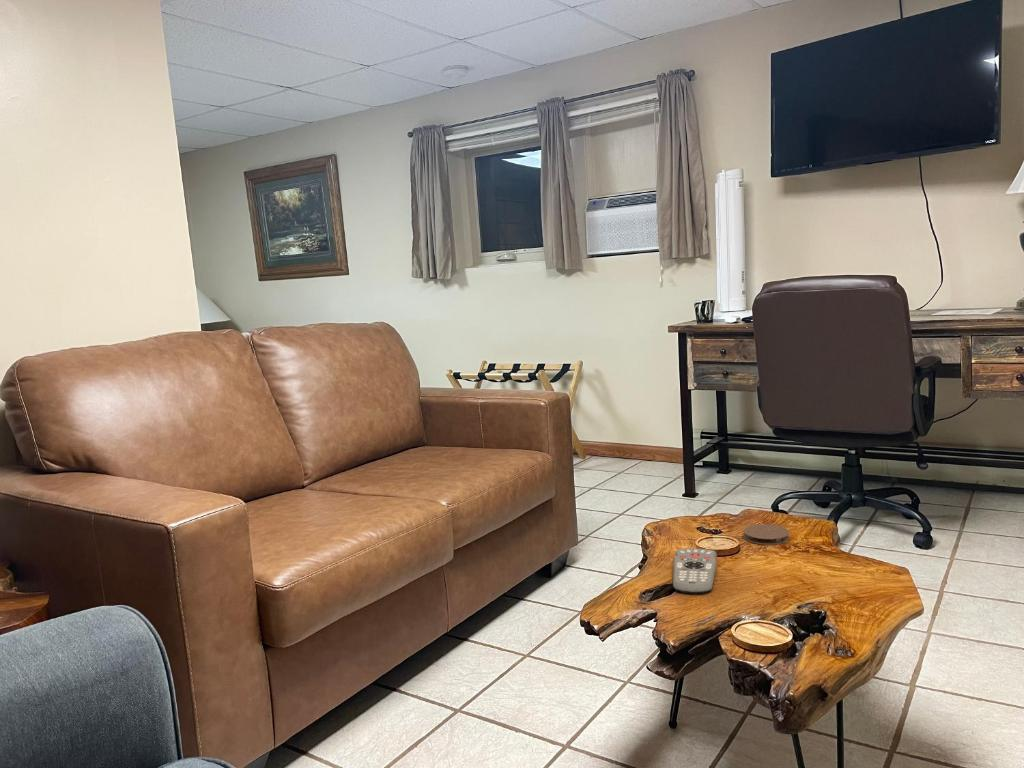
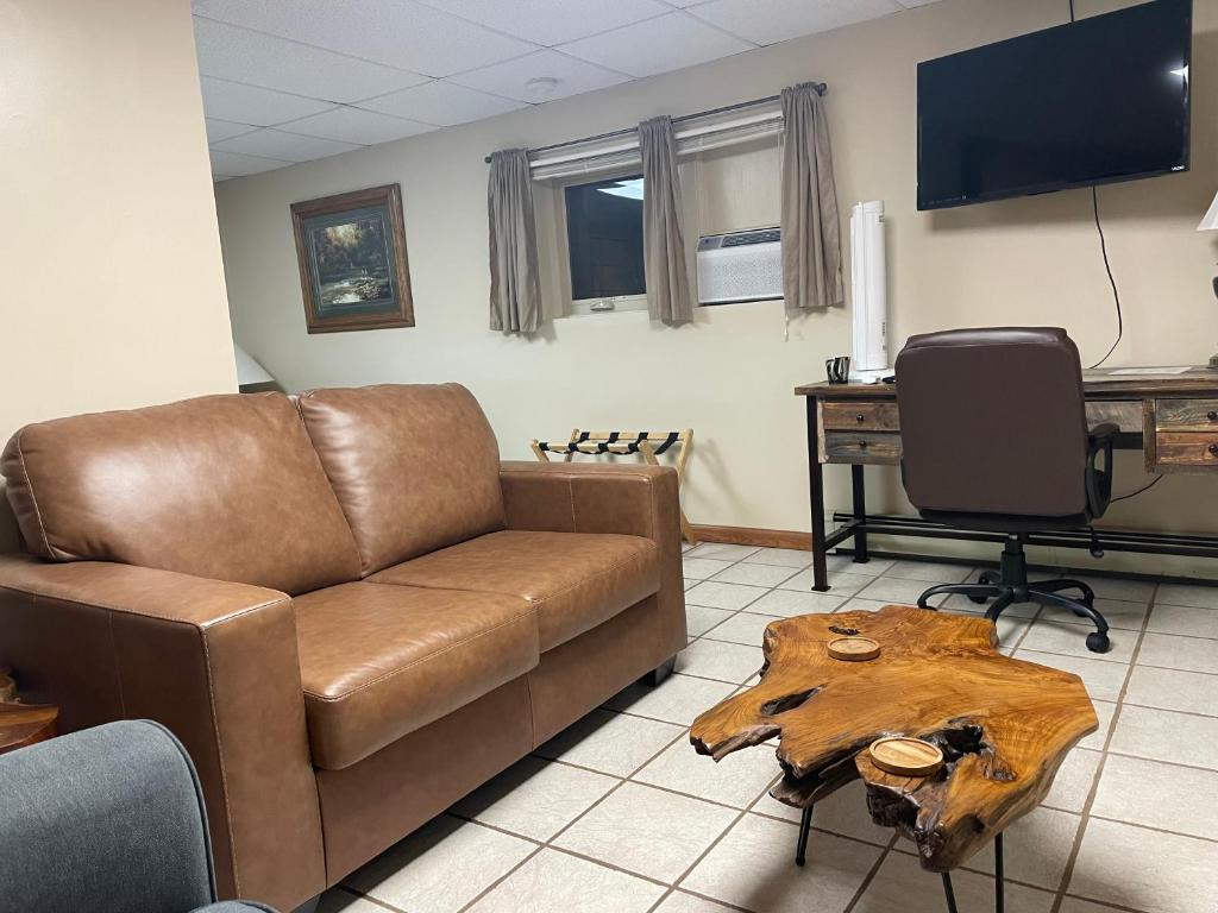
- remote control (694, 570)
- coaster (766, 534)
